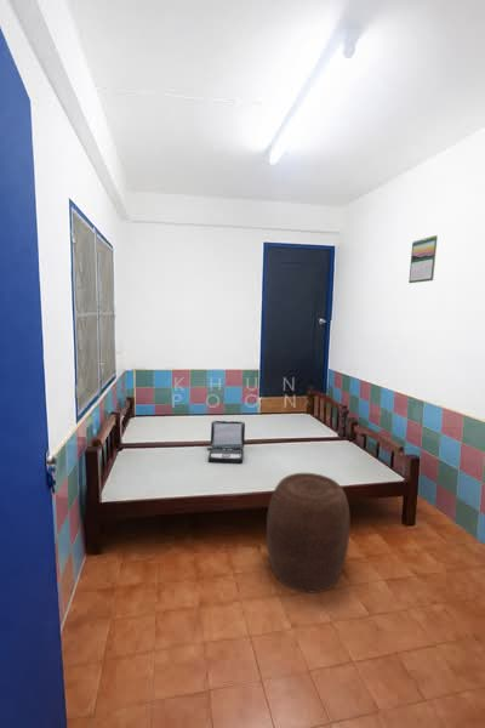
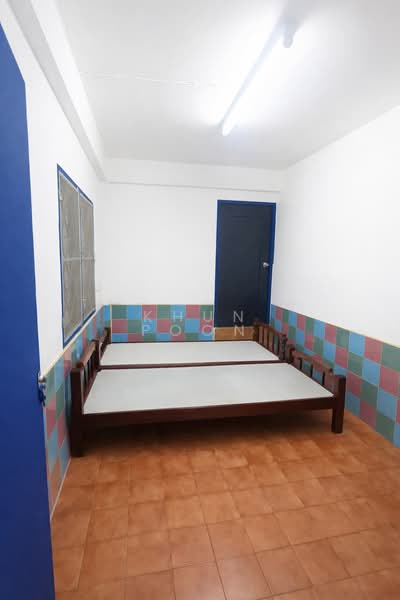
- calendar (422, 260)
- stool (307, 527)
- laptop (226, 440)
